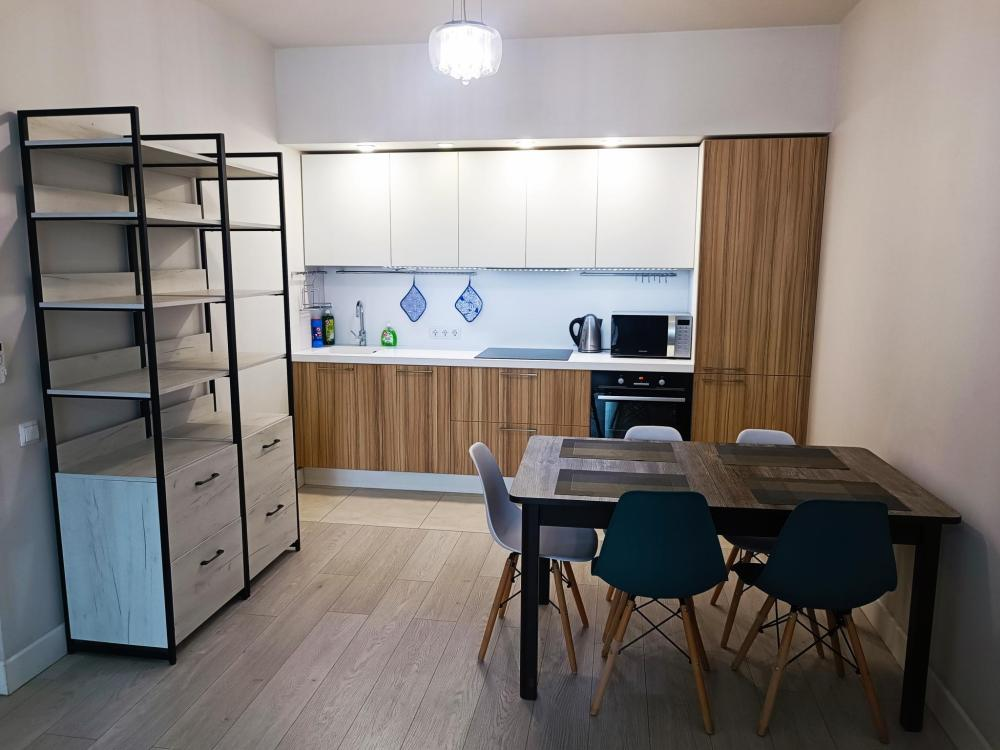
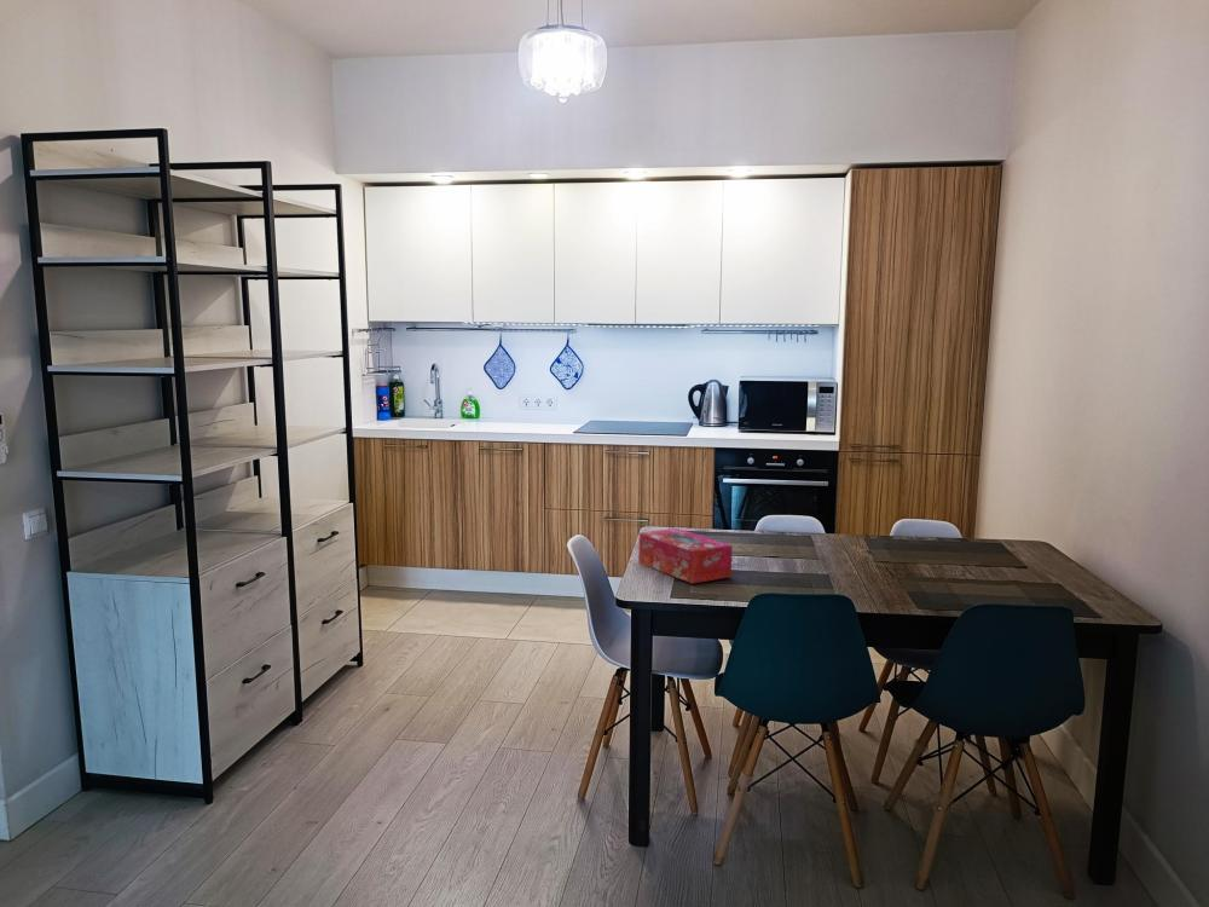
+ tissue box (683, 554)
